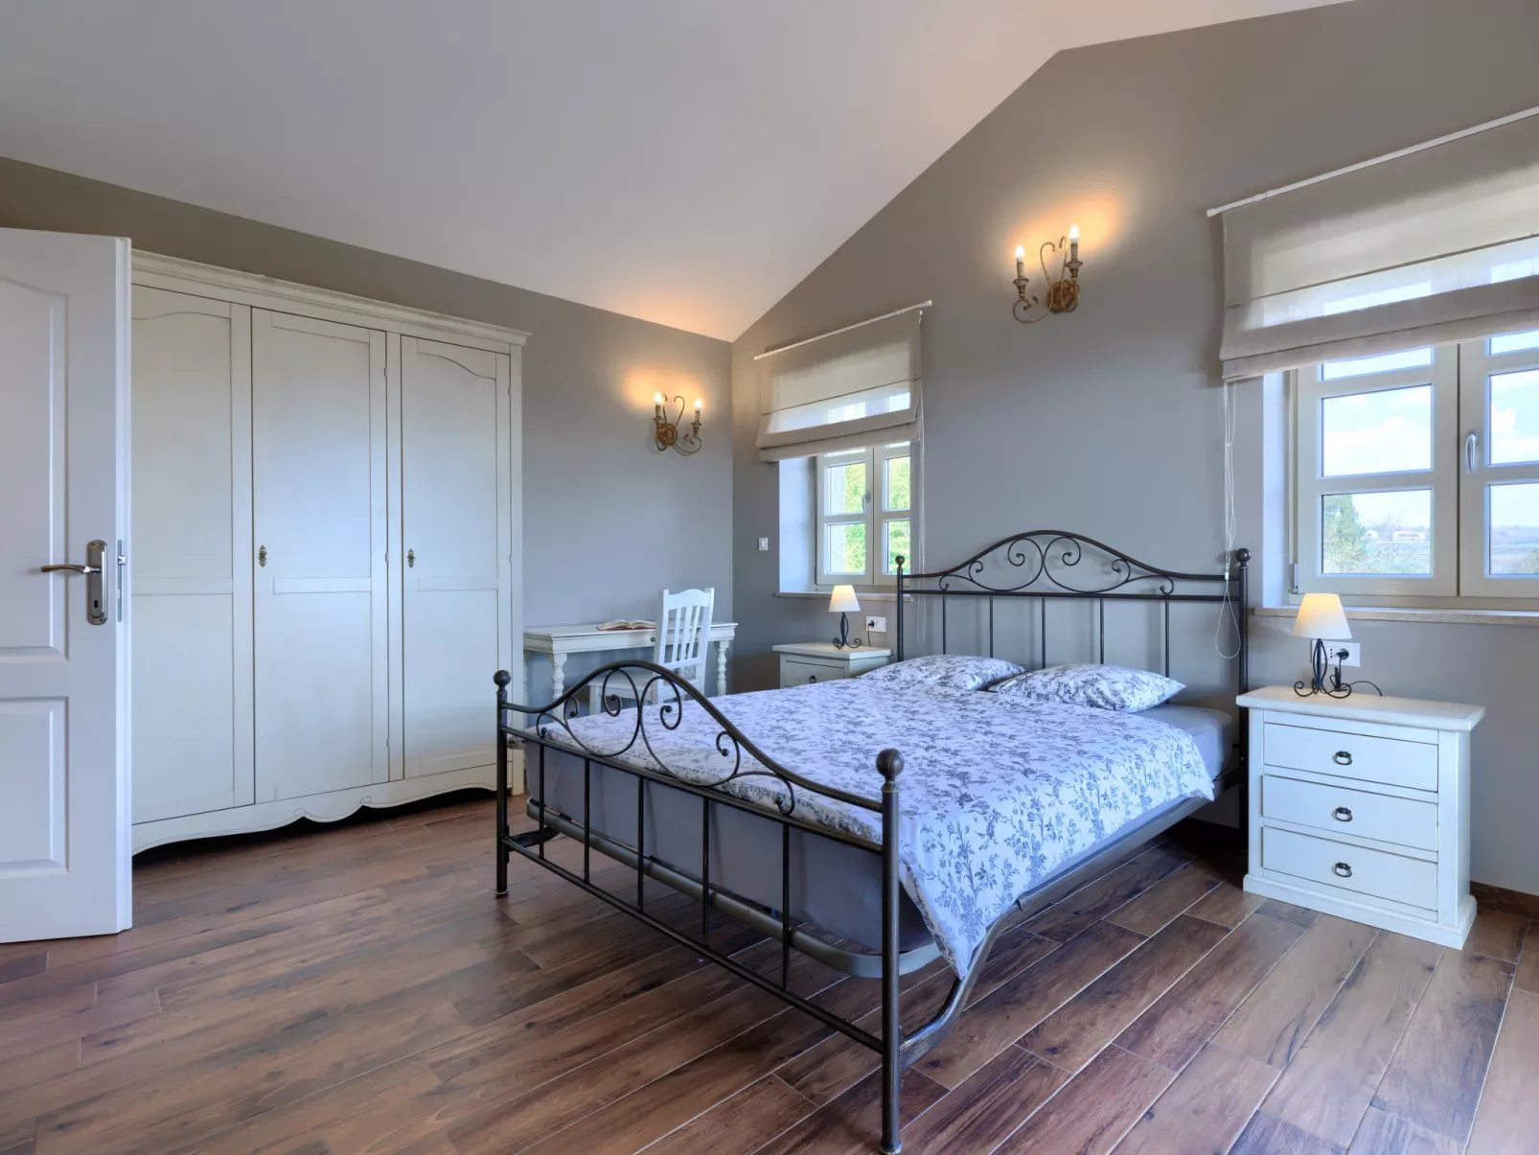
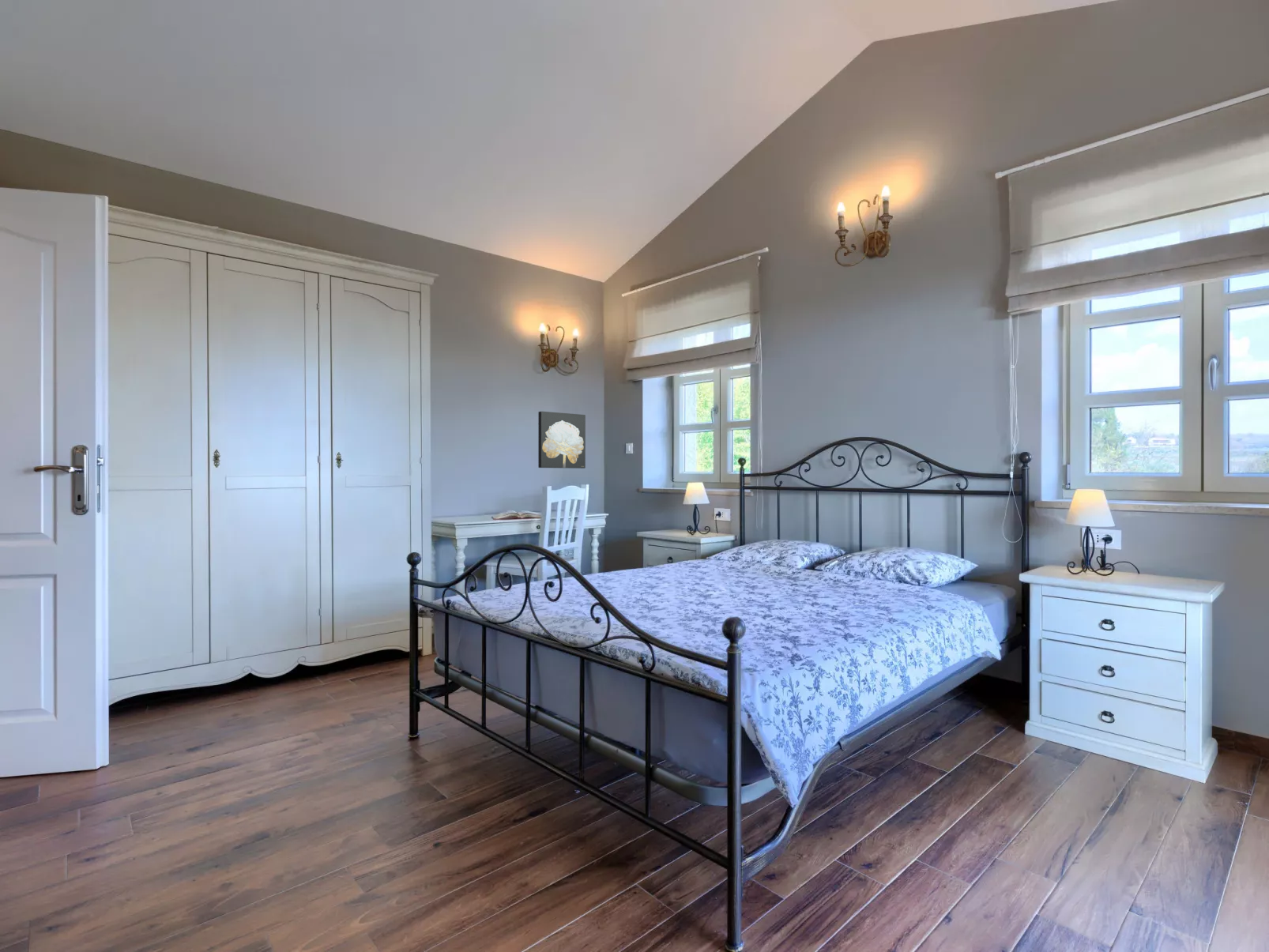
+ wall art (562, 440)
